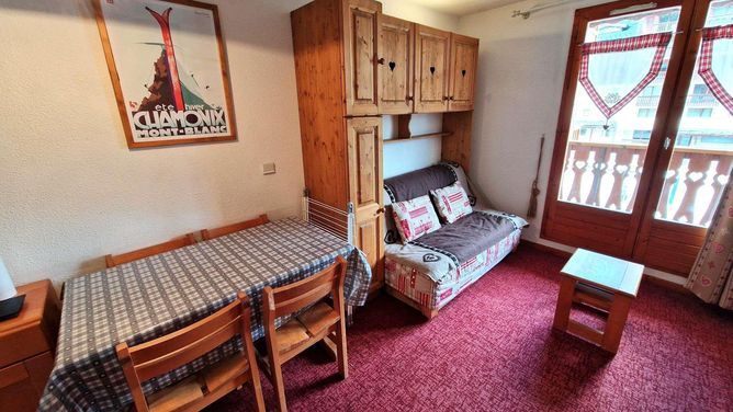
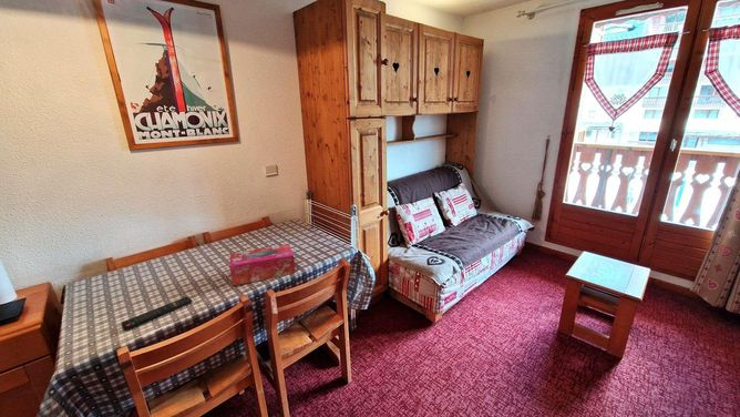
+ remote control (158, 312)
+ tissue box (263, 263)
